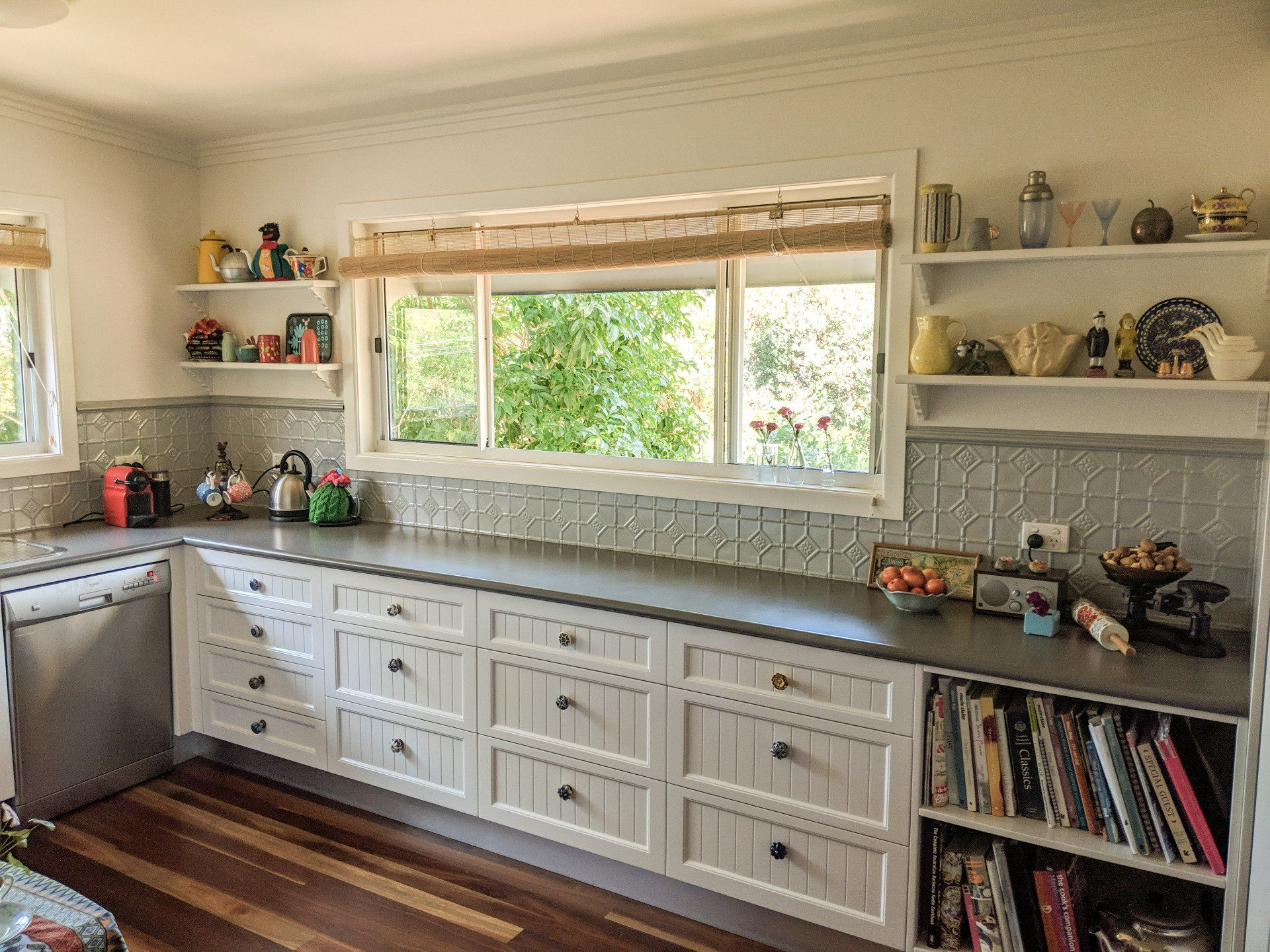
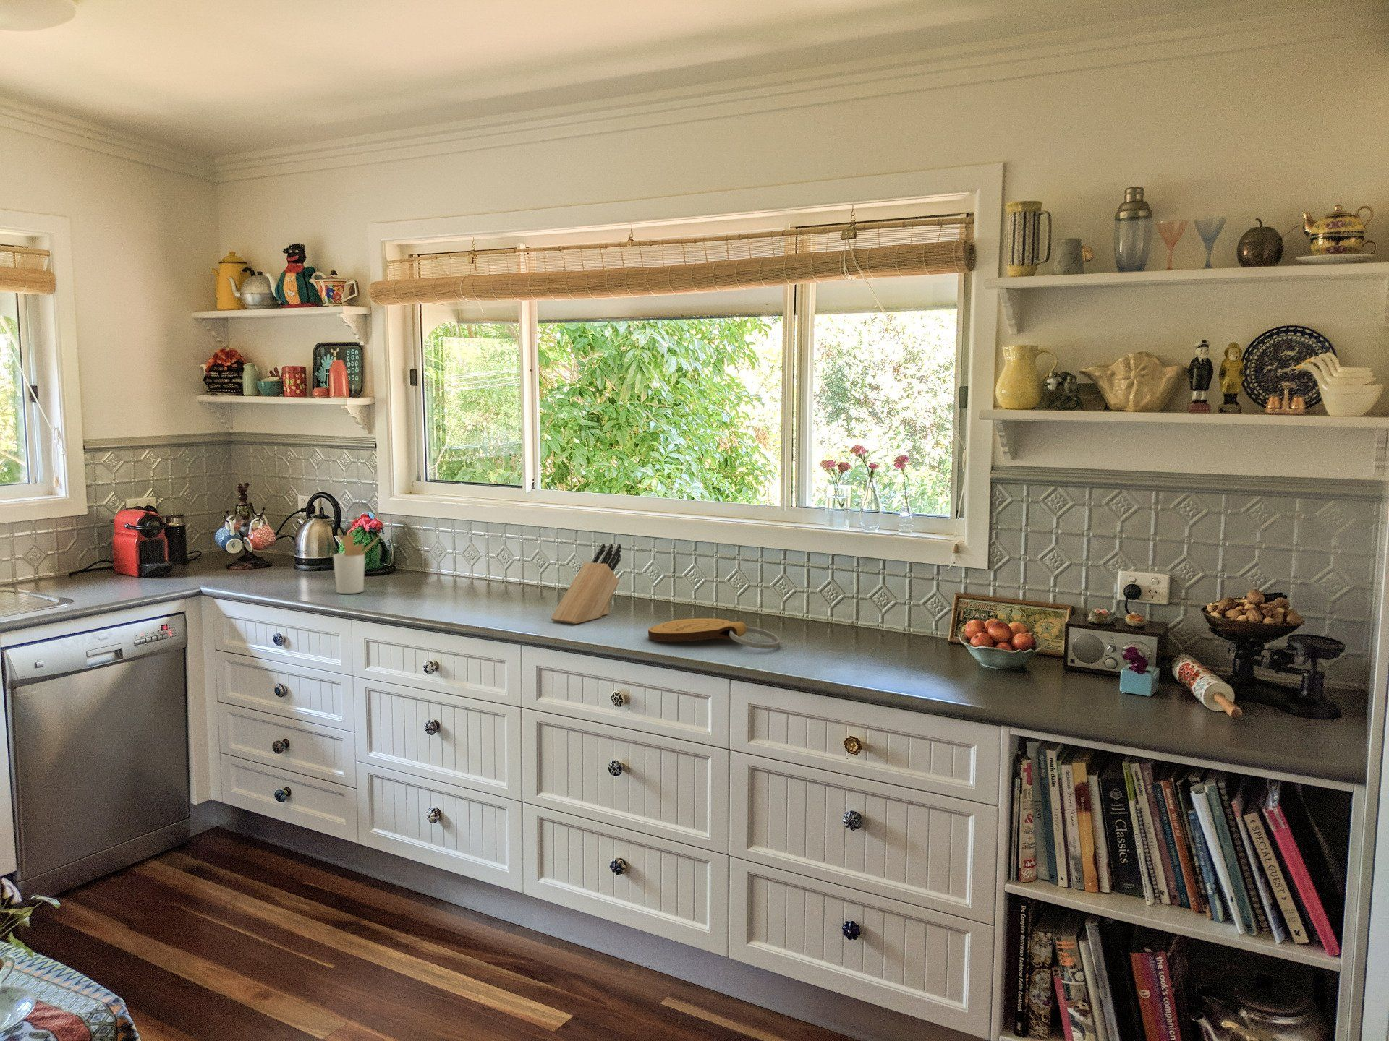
+ utensil holder (358, 563)
+ key chain (715, 630)
+ knife block (590, 582)
